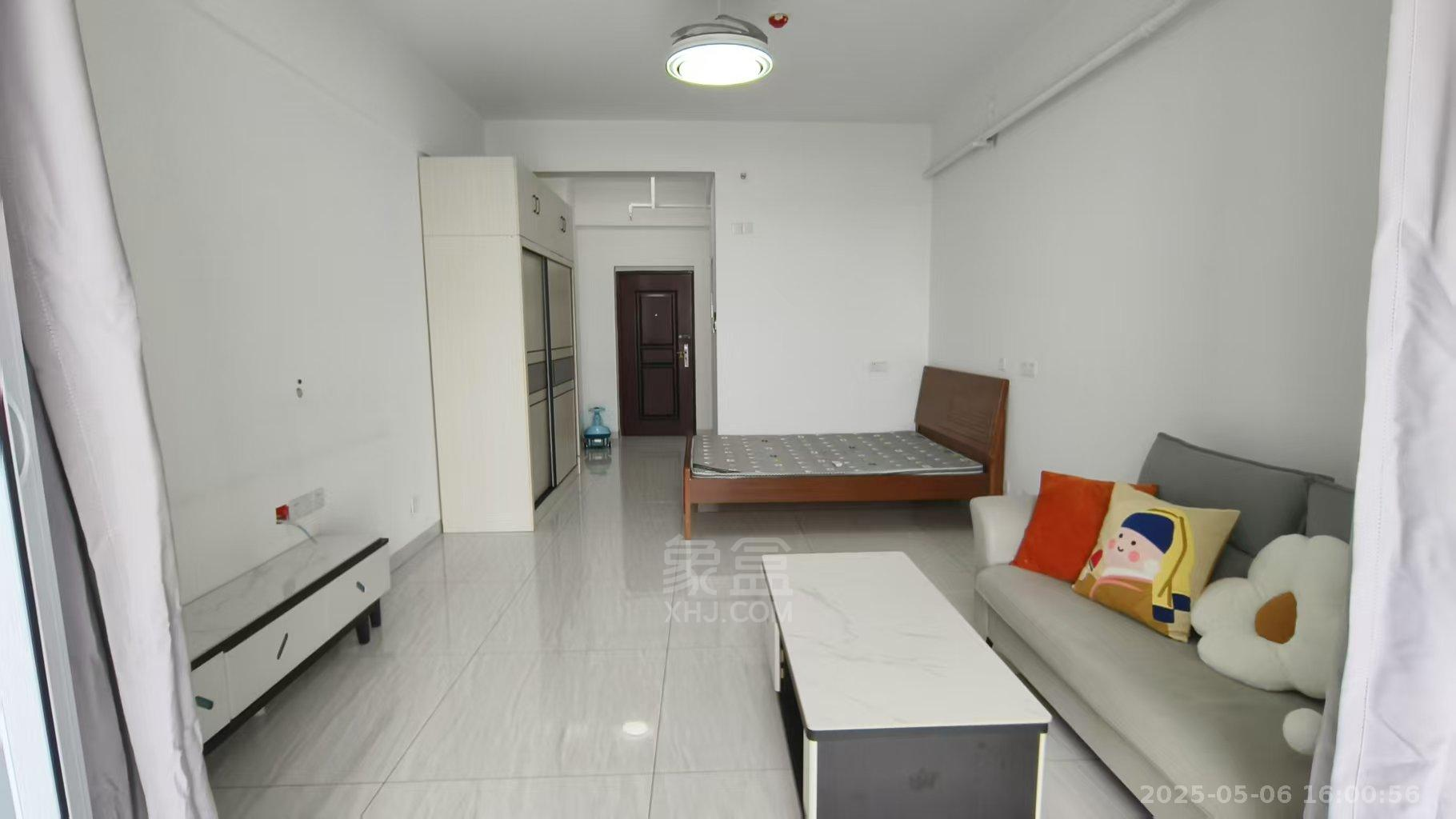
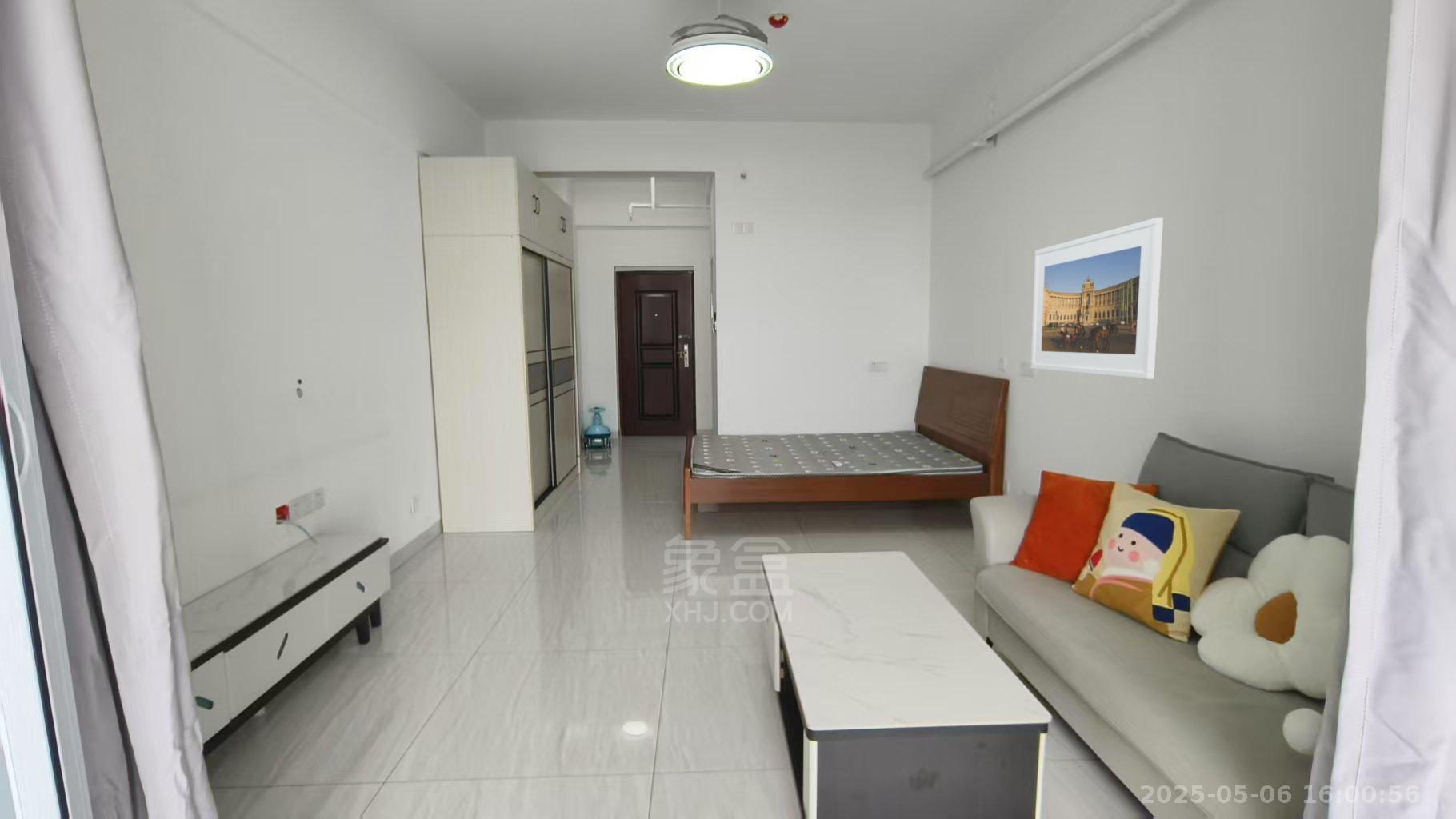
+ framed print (1086, 305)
